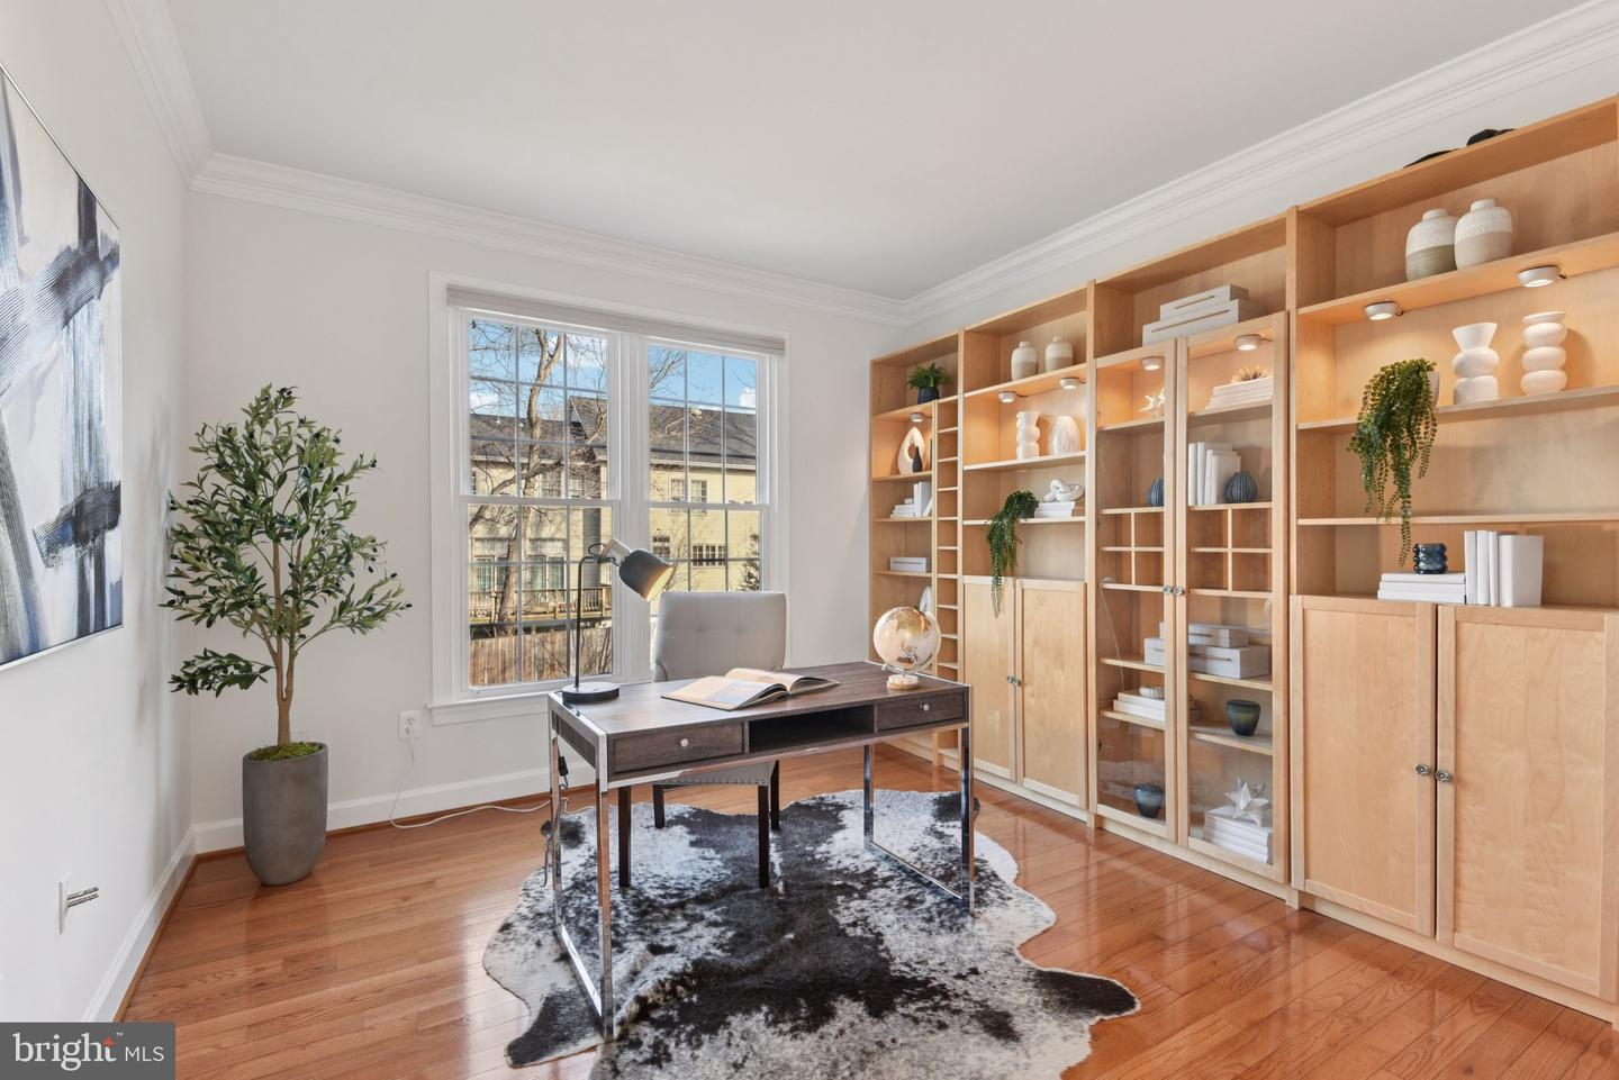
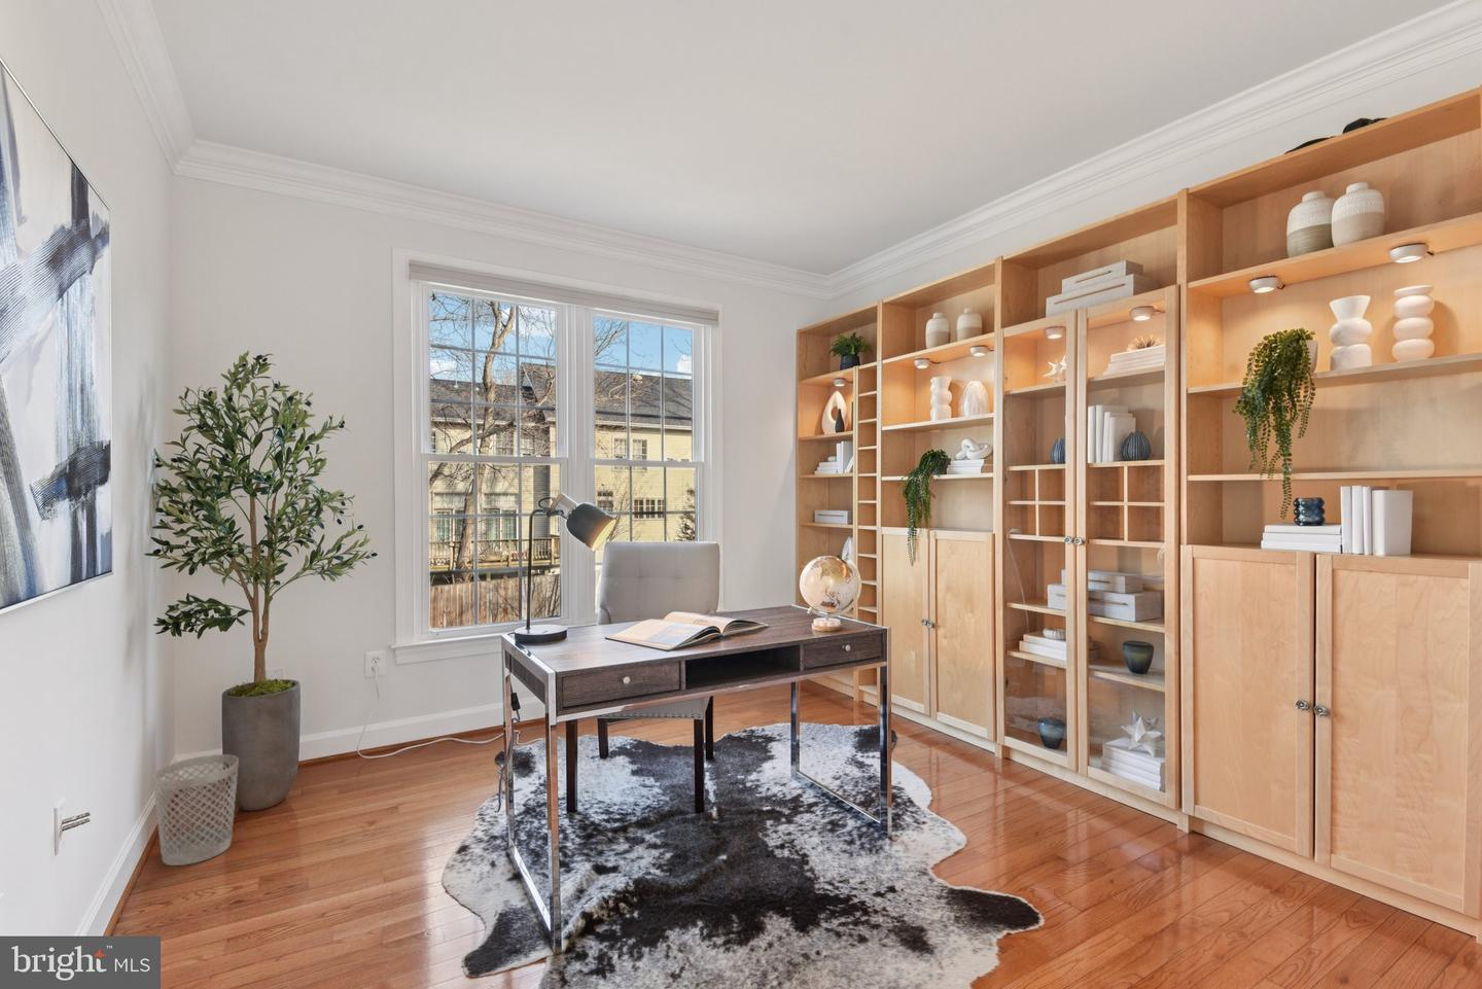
+ wastebasket (196, 809)
